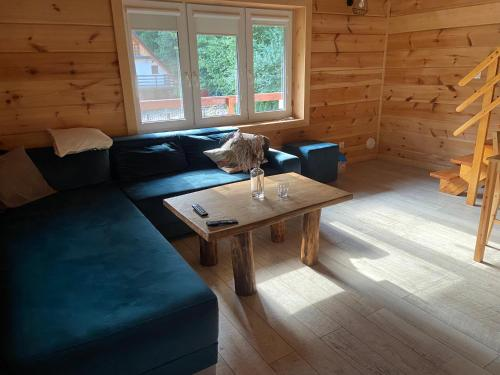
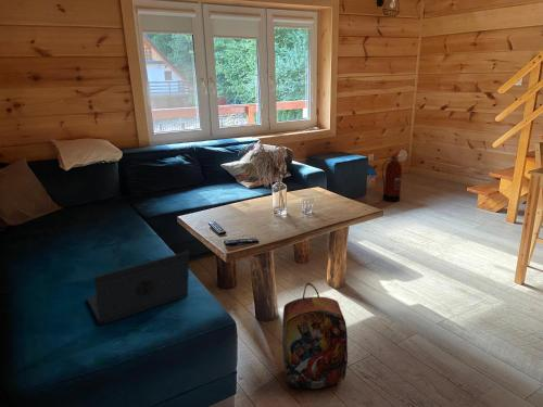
+ fire extinguisher (390, 176)
+ laptop (136, 276)
+ backpack (313, 336)
